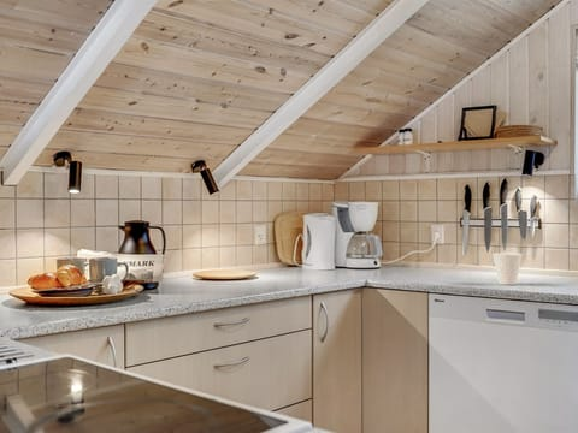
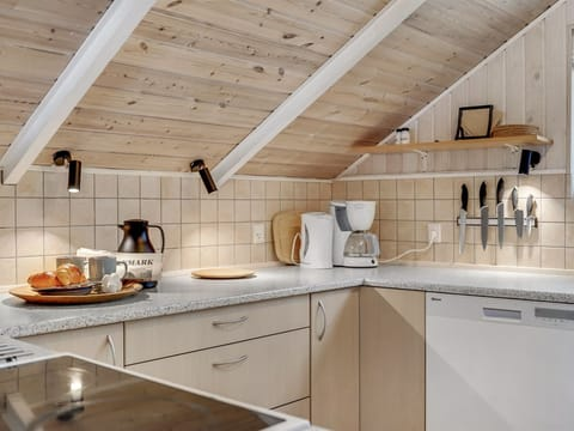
- cup (507, 268)
